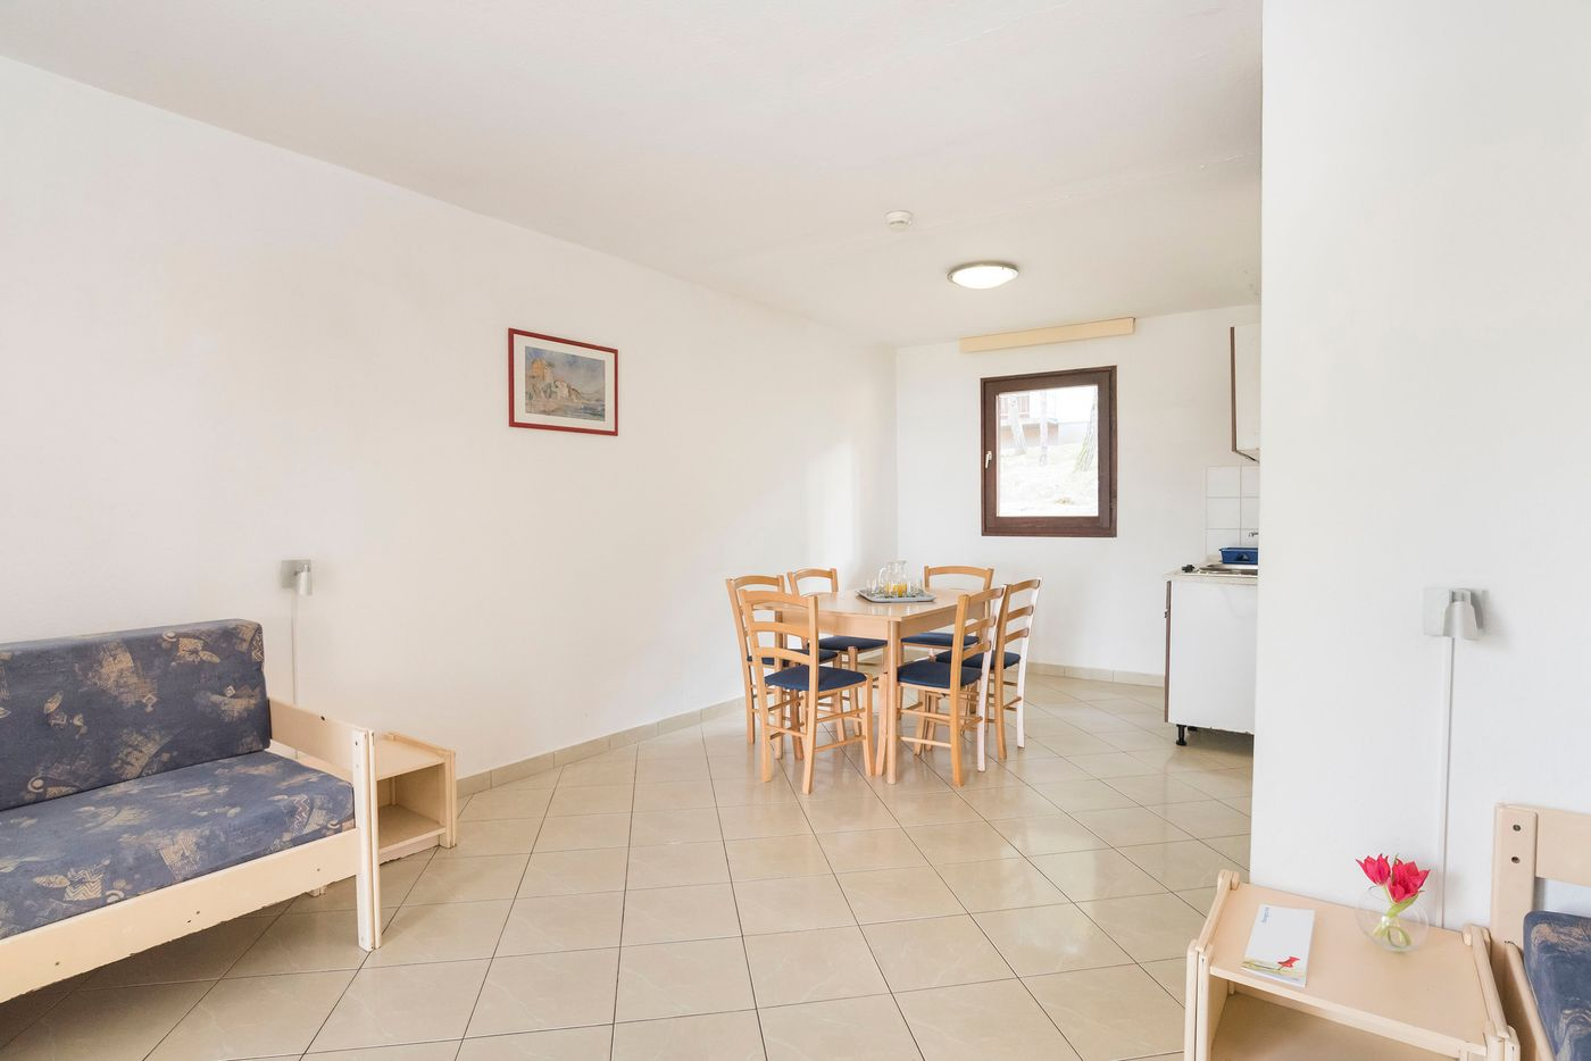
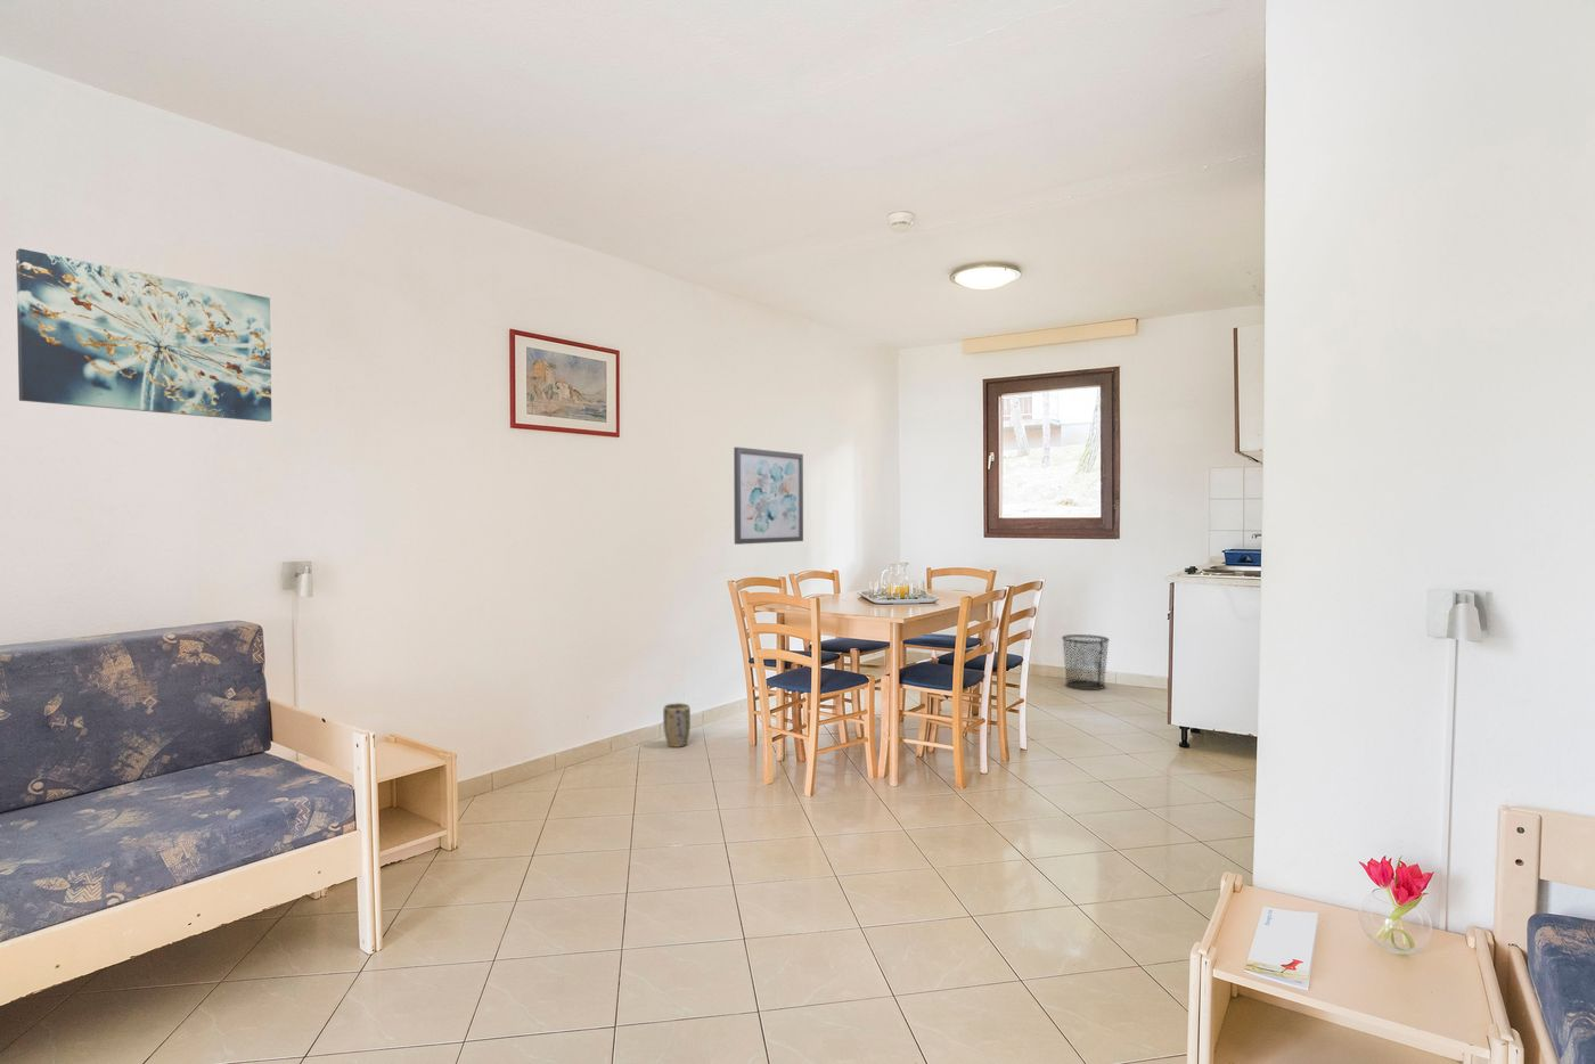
+ wall art (156, 344)
+ plant pot (677, 724)
+ waste bin (1084, 661)
+ wall art (770, 496)
